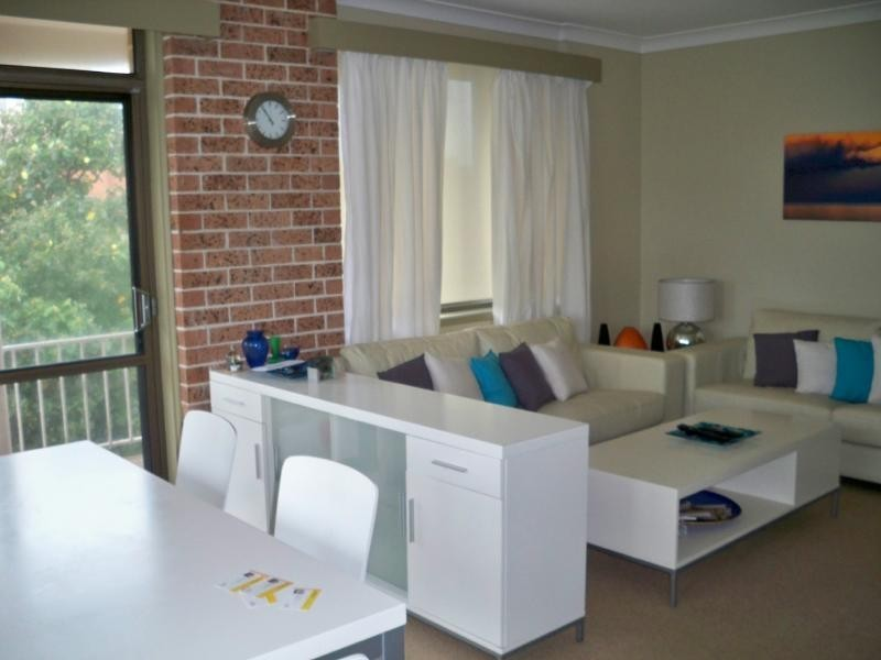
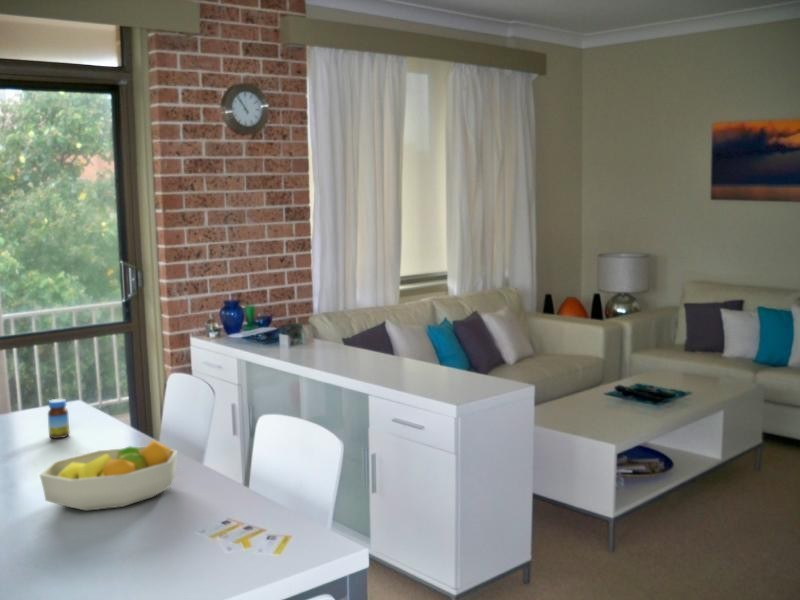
+ jar (58, 418)
+ fruit bowl (112, 471)
